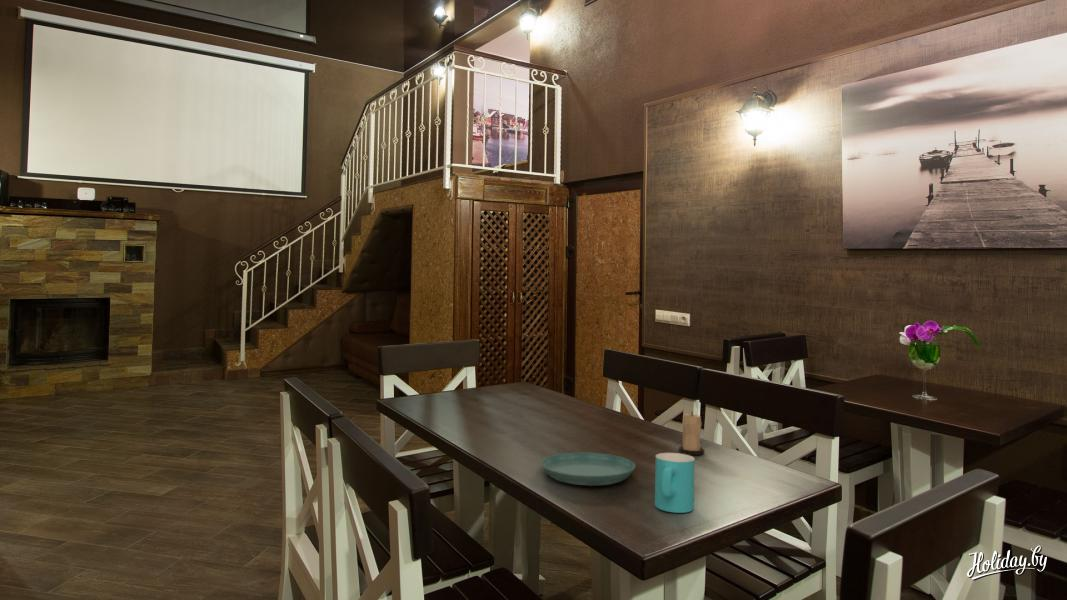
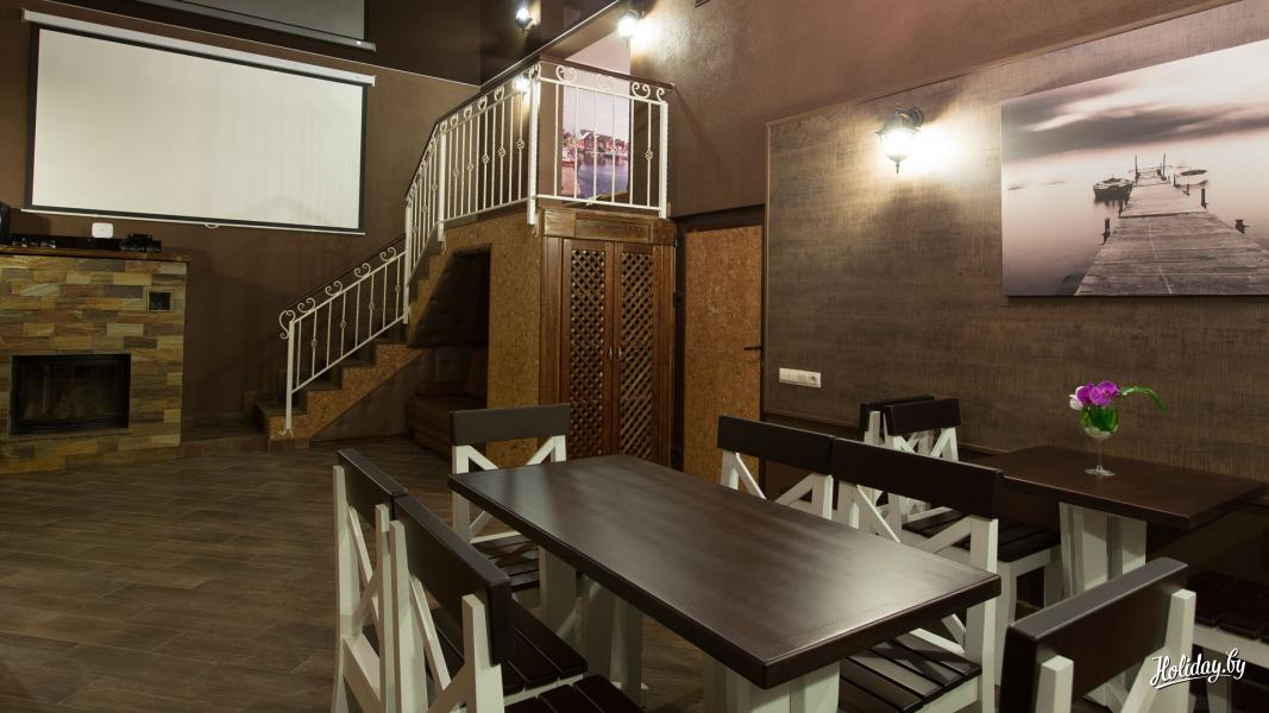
- candle (691, 431)
- saucer (587, 469)
- cup (669, 483)
